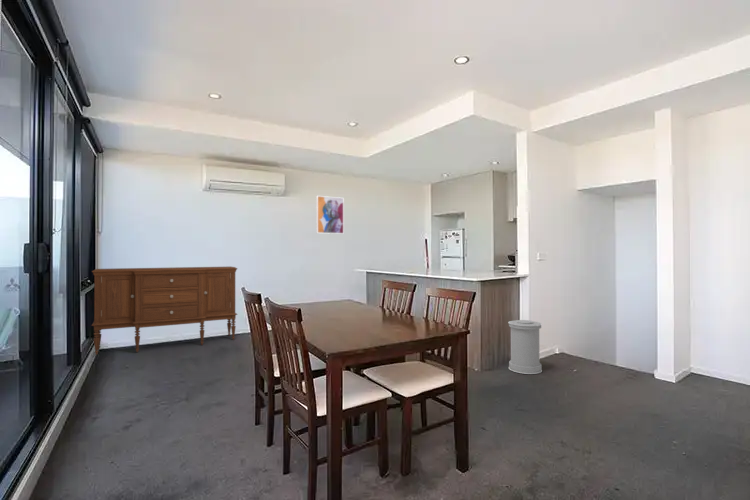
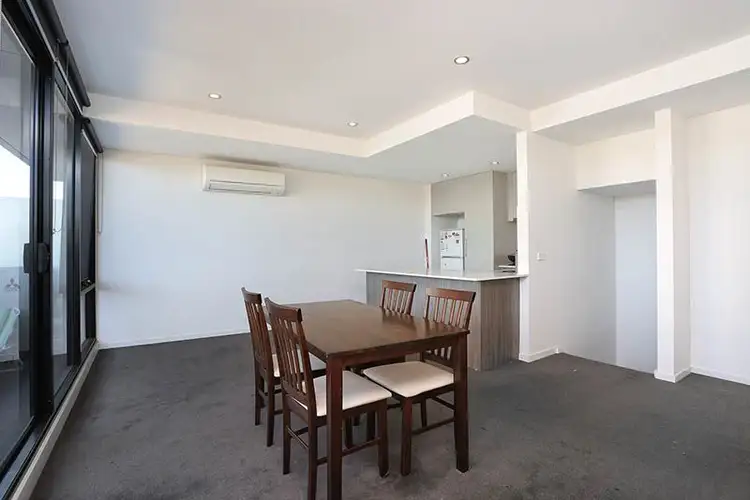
- wall art (330, 215)
- trash can (524, 345)
- sideboard (169, 306)
